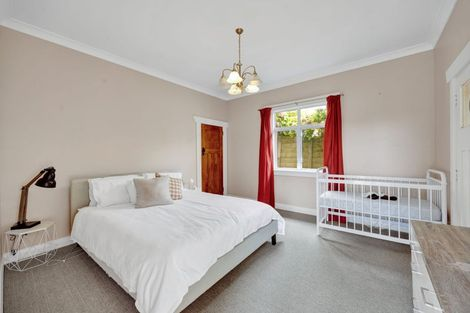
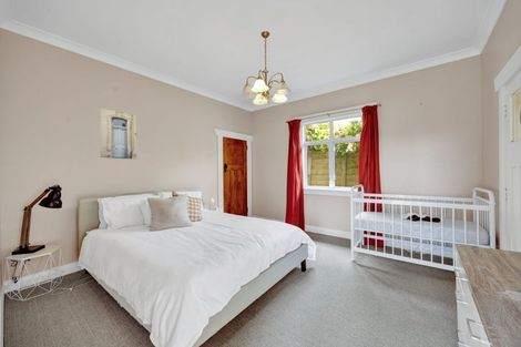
+ wall art (119, 135)
